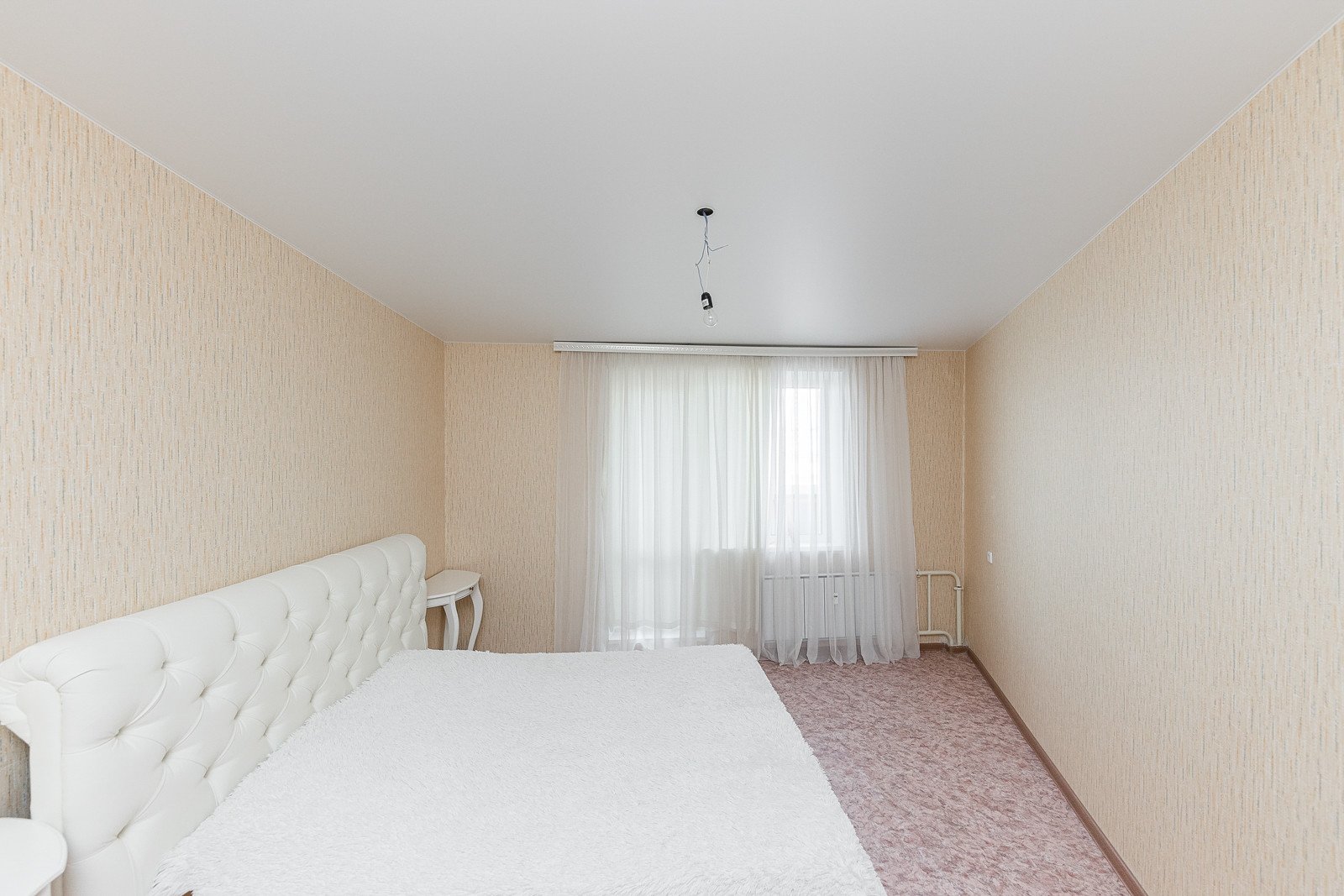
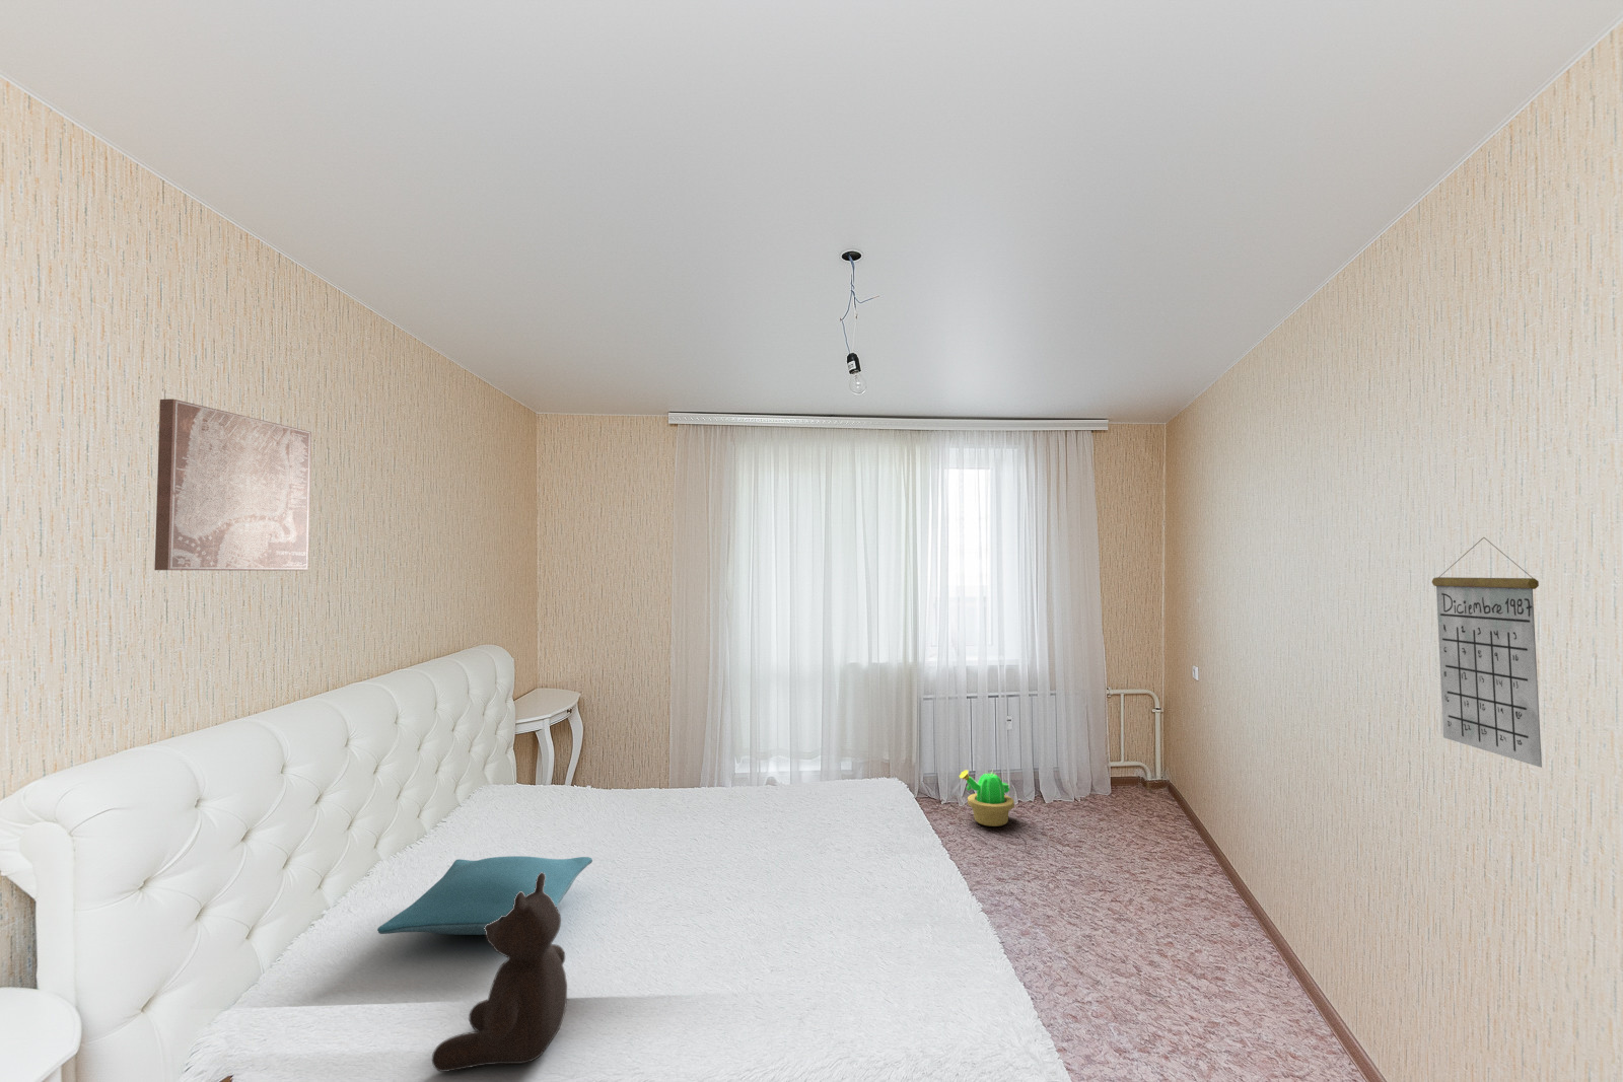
+ decorative plant (985, 795)
+ wall art (242, 493)
+ pillow (496, 894)
+ teddy bear (505, 965)
+ calendar (1484, 642)
